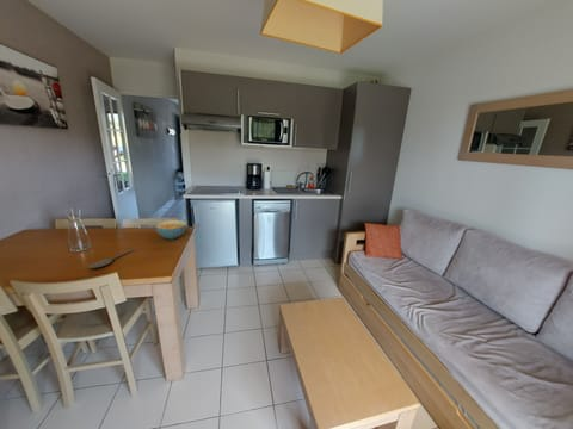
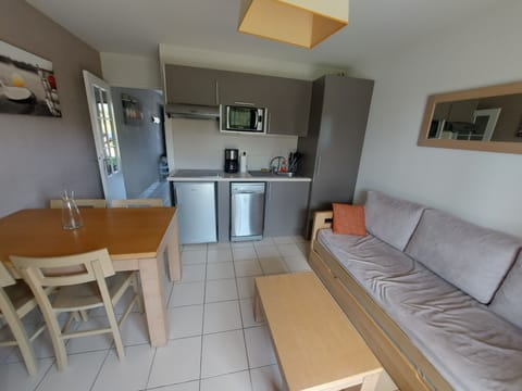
- wooden spoon (117, 256)
- cereal bowl (171, 230)
